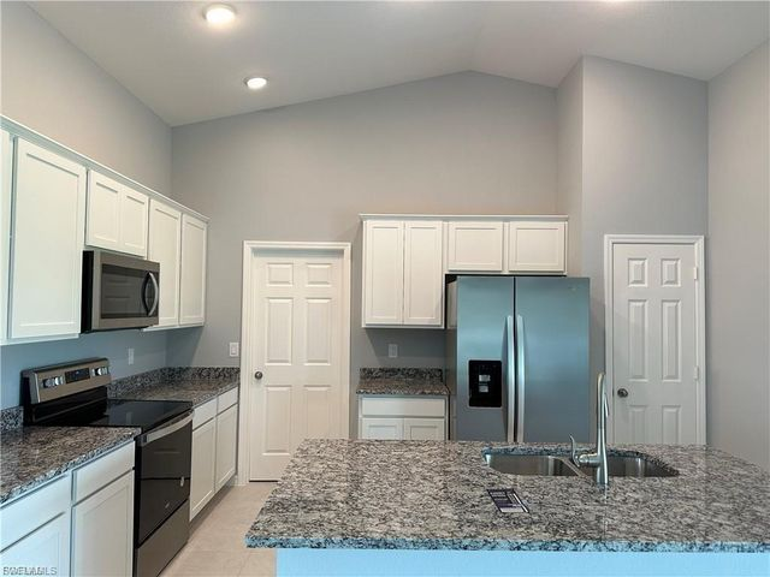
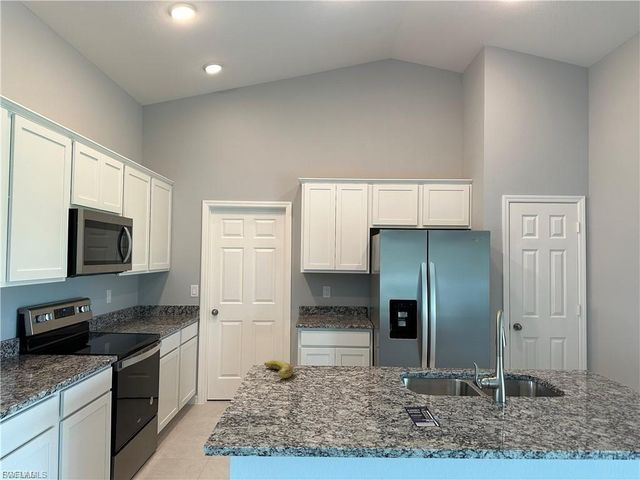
+ banana (276, 368)
